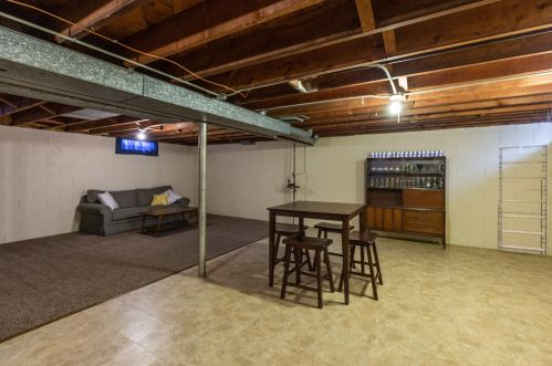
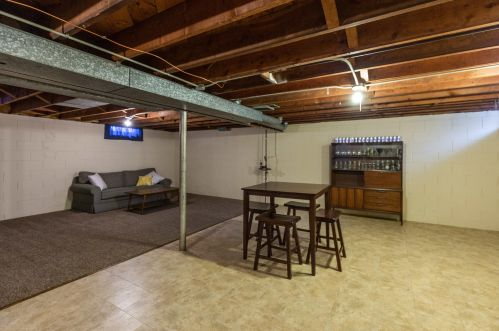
- shelving unit (520, 200)
